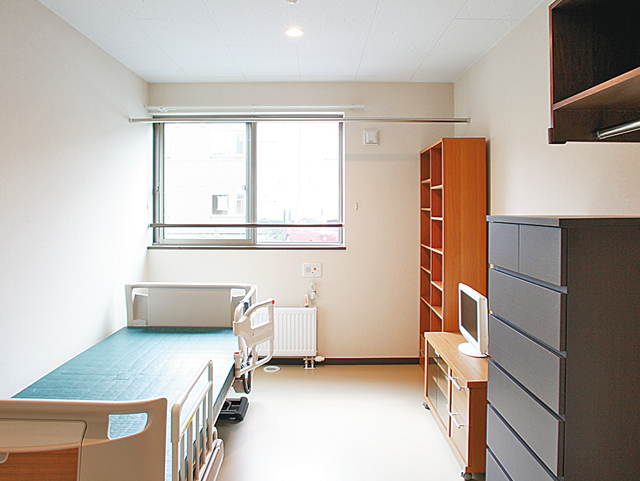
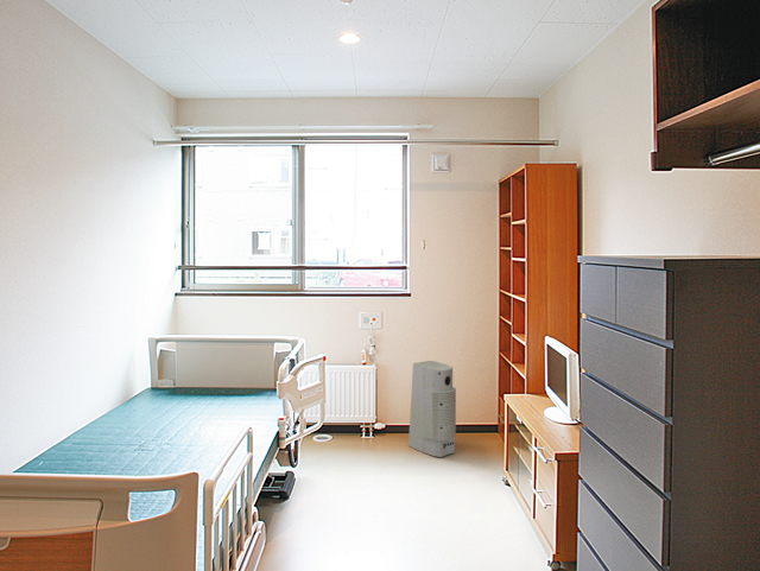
+ air purifier (432, 406)
